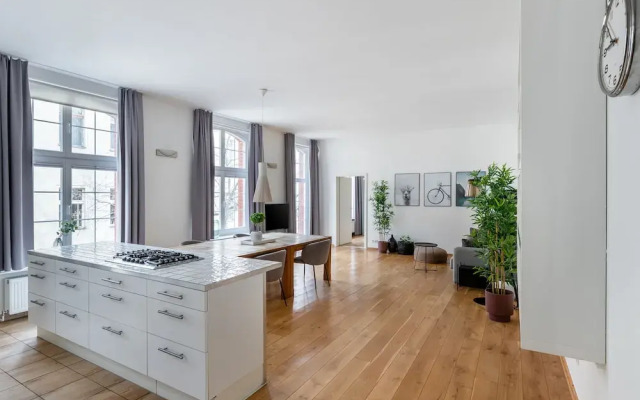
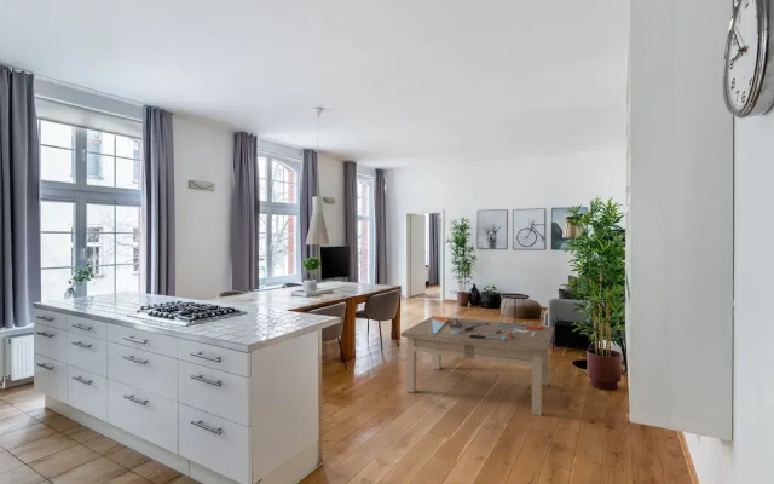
+ coffee table (479, 357)
